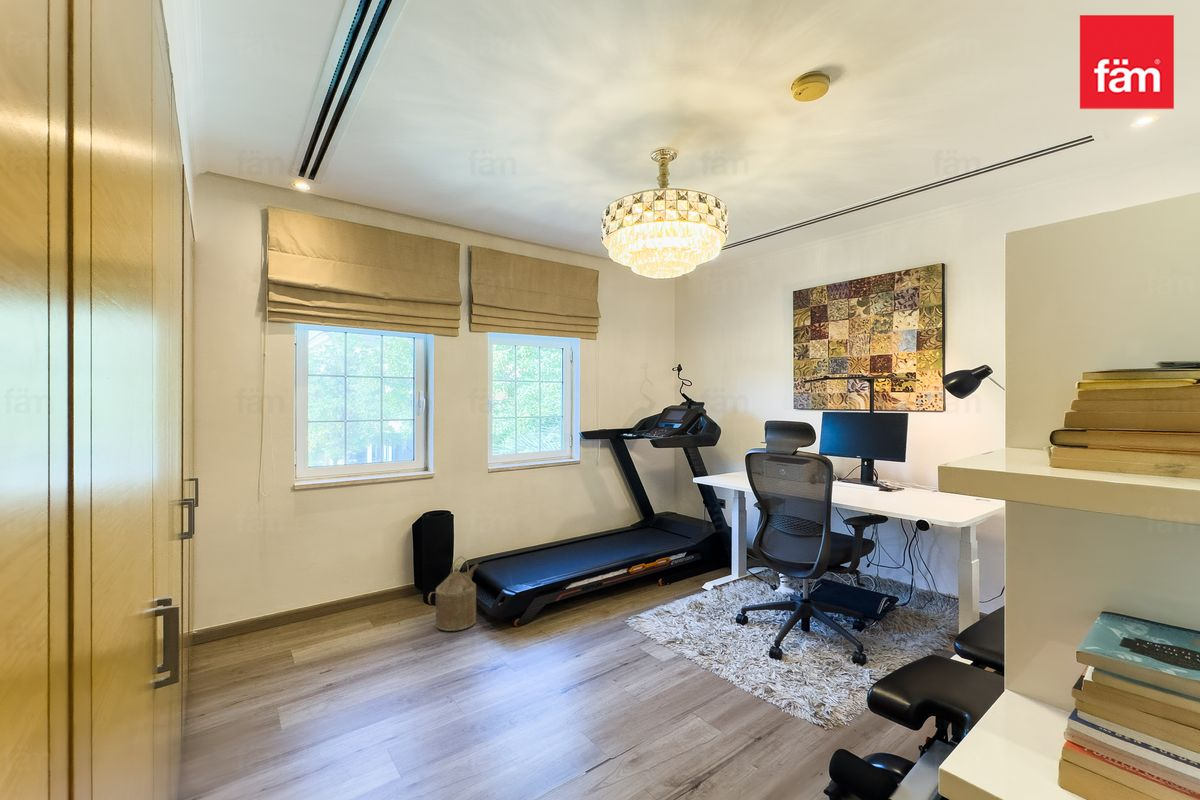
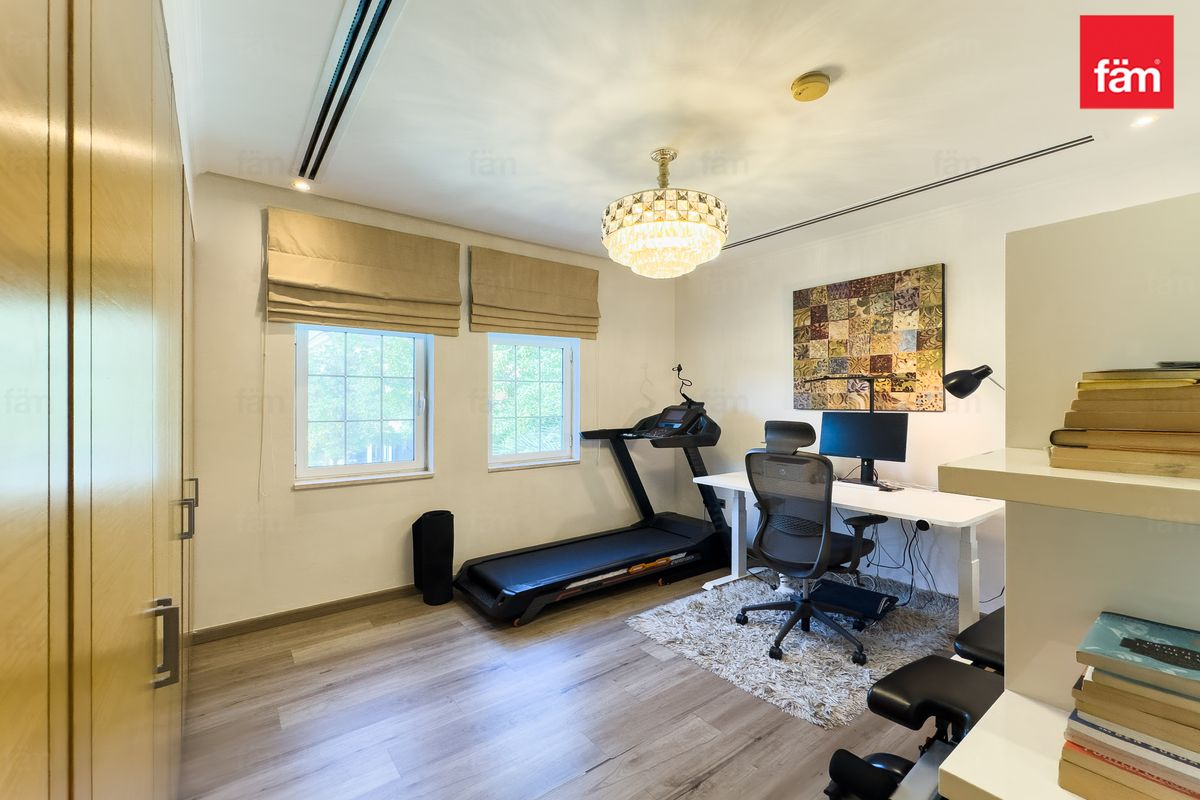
- watering can (454, 591)
